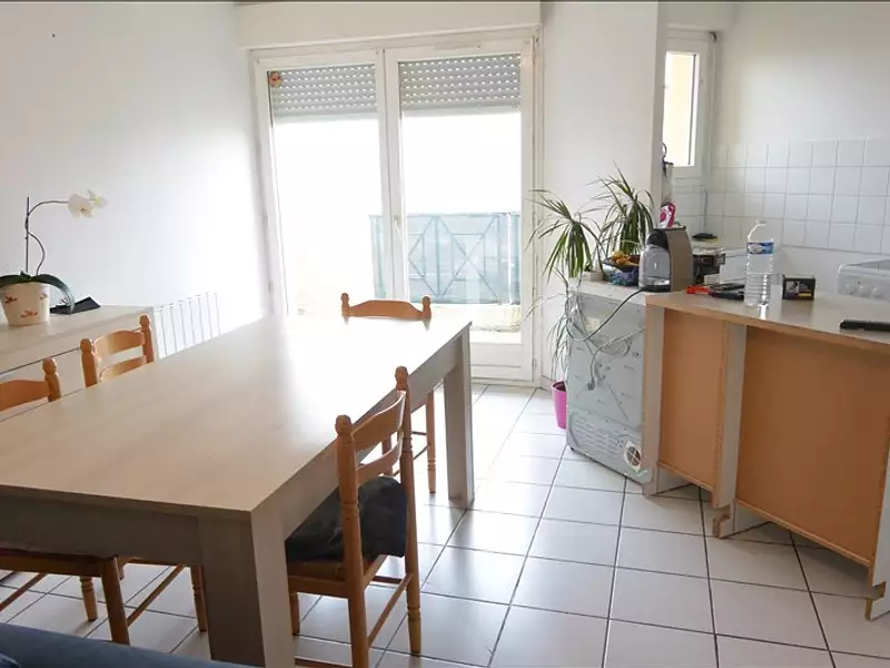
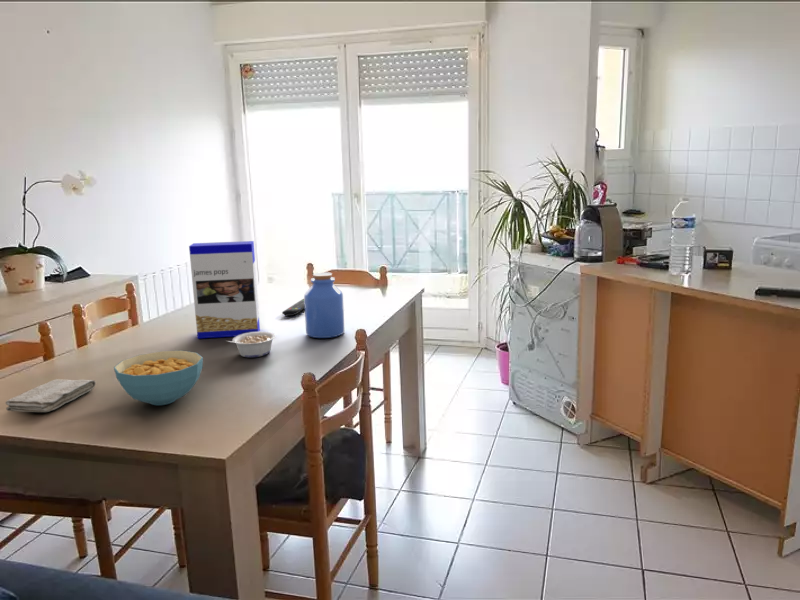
+ jar (324, 303)
+ legume (253, 344)
+ washcloth (51, 393)
+ remote control (300, 306)
+ cereal bowl (161, 381)
+ cereal box (225, 289)
